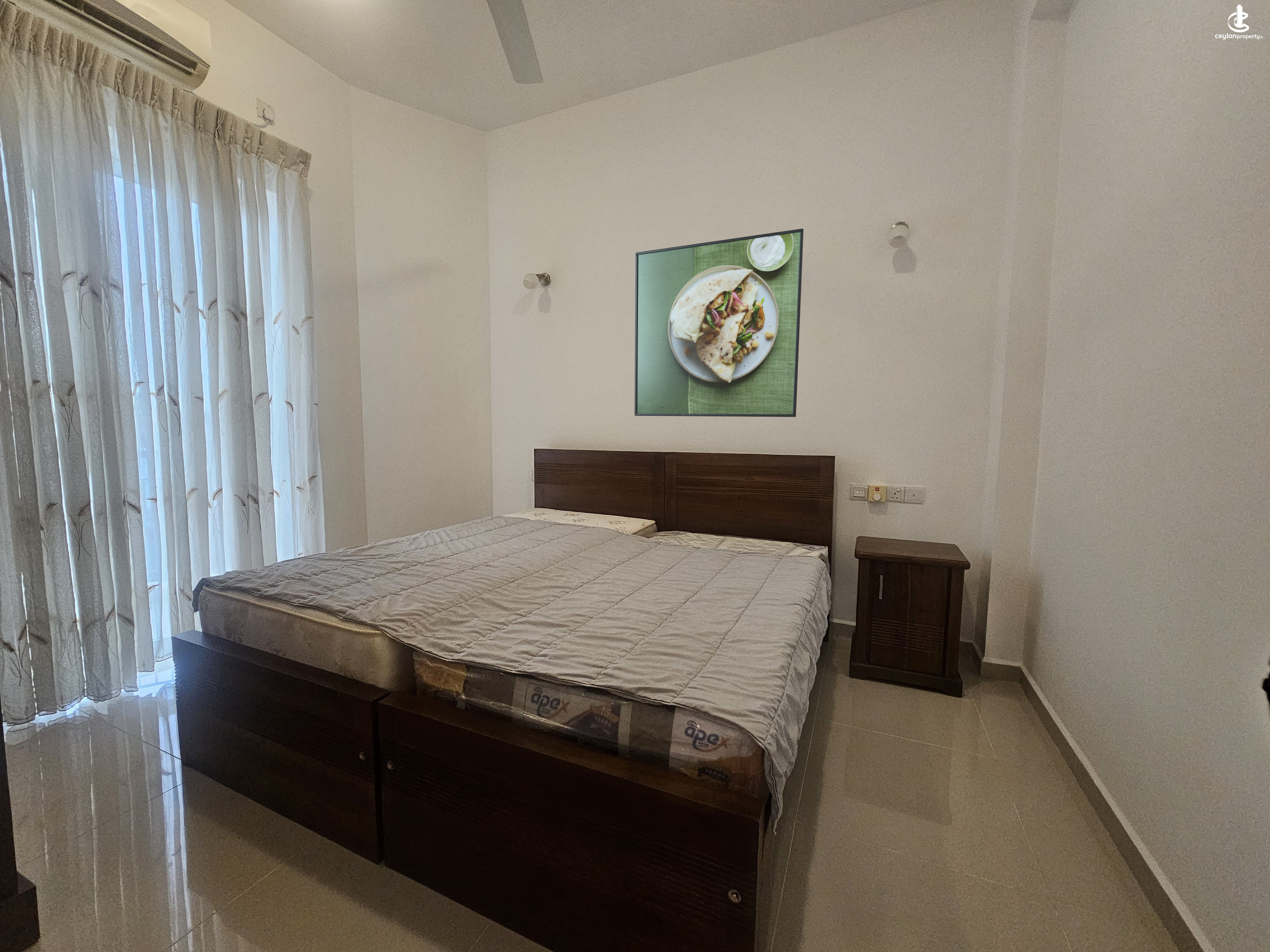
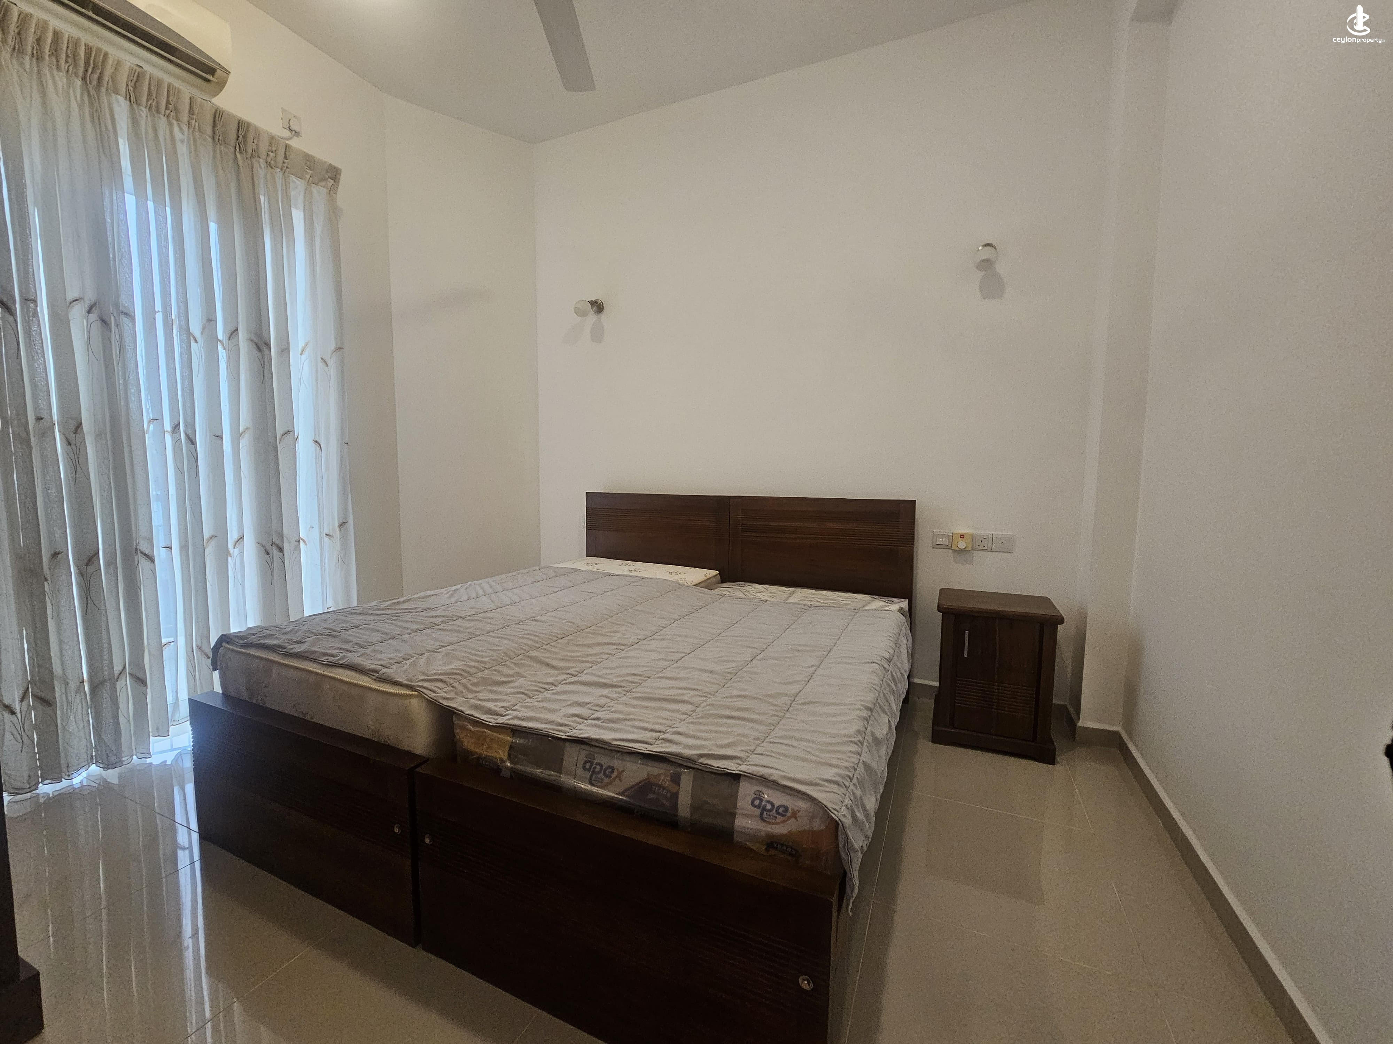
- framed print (712, 330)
